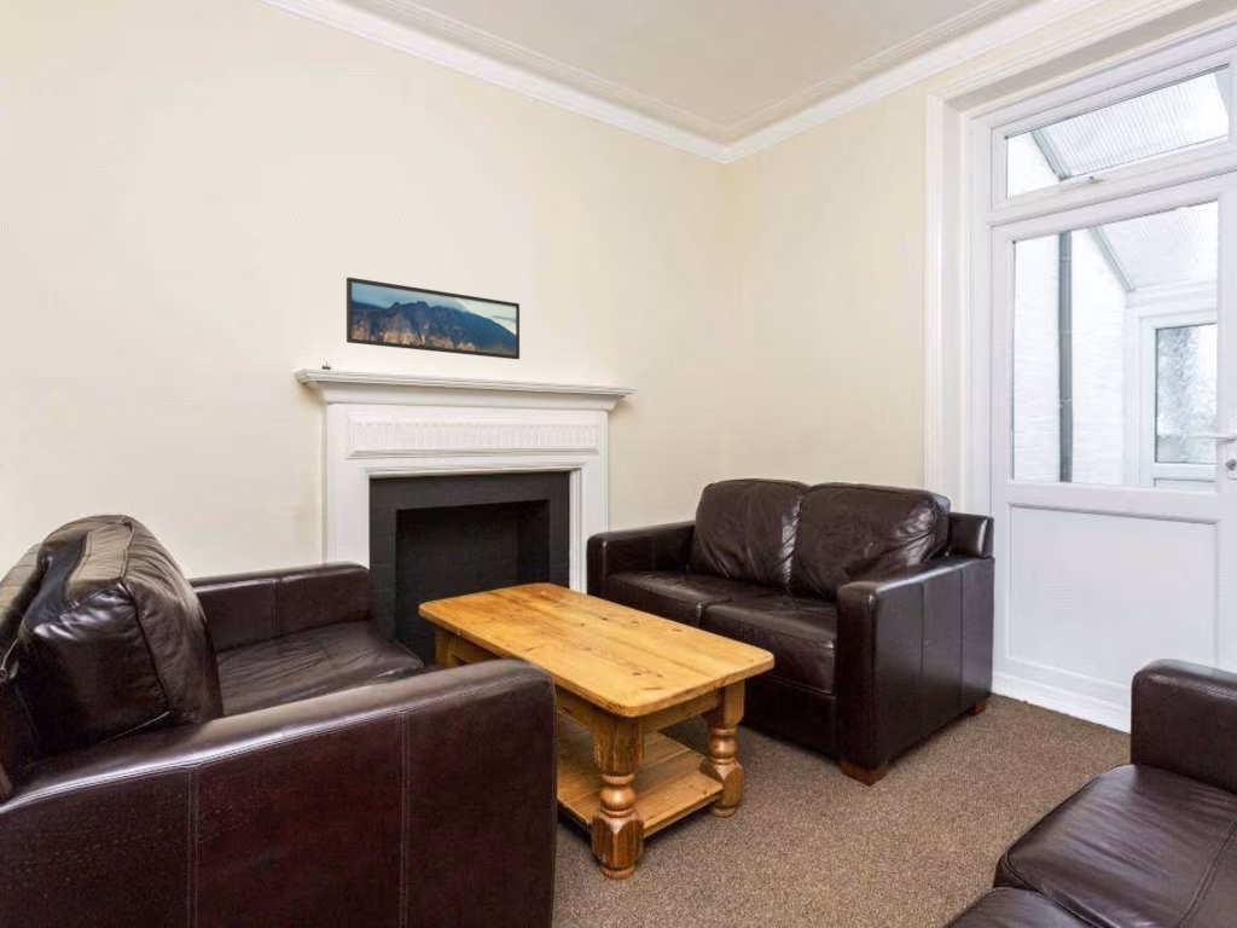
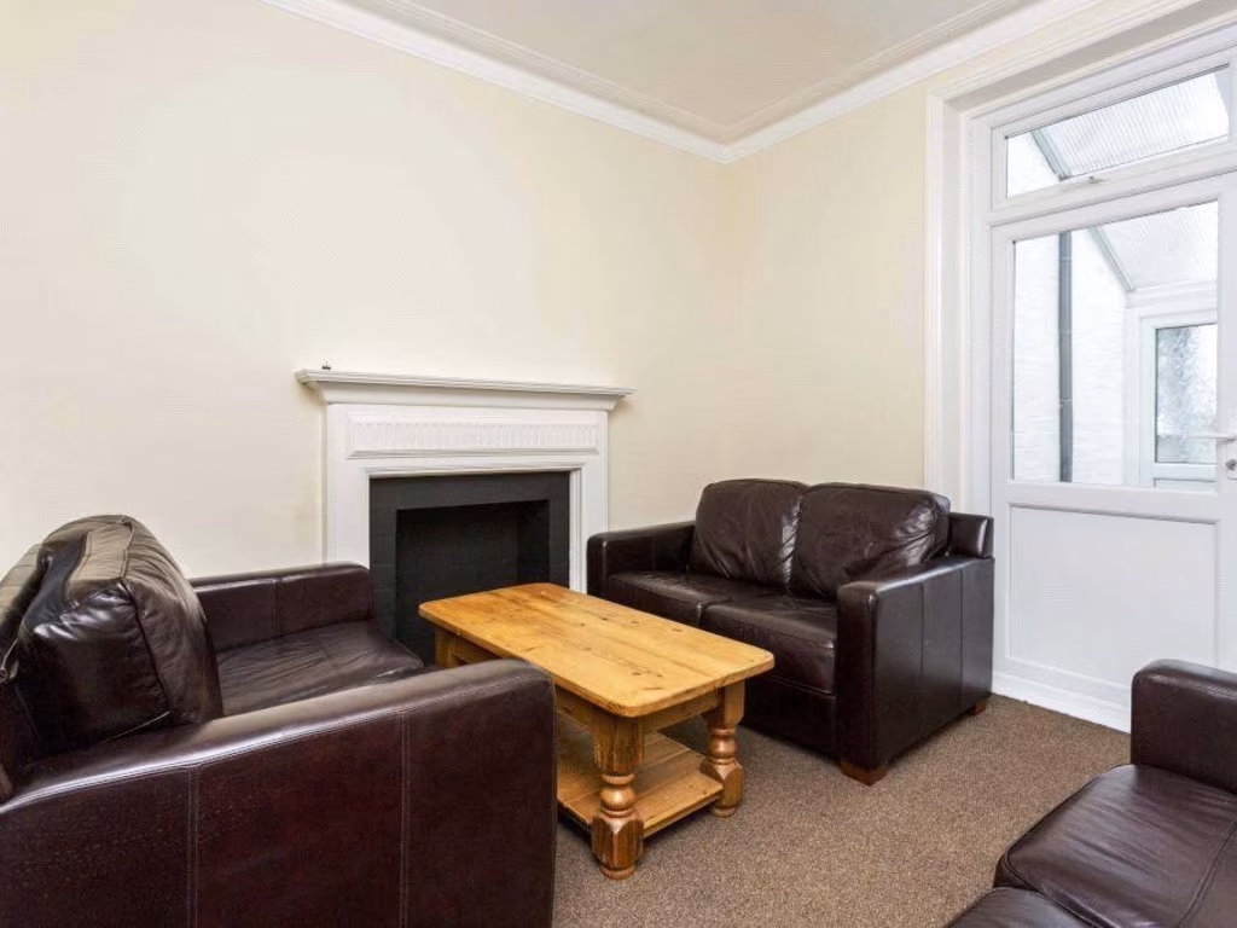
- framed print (439, 321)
